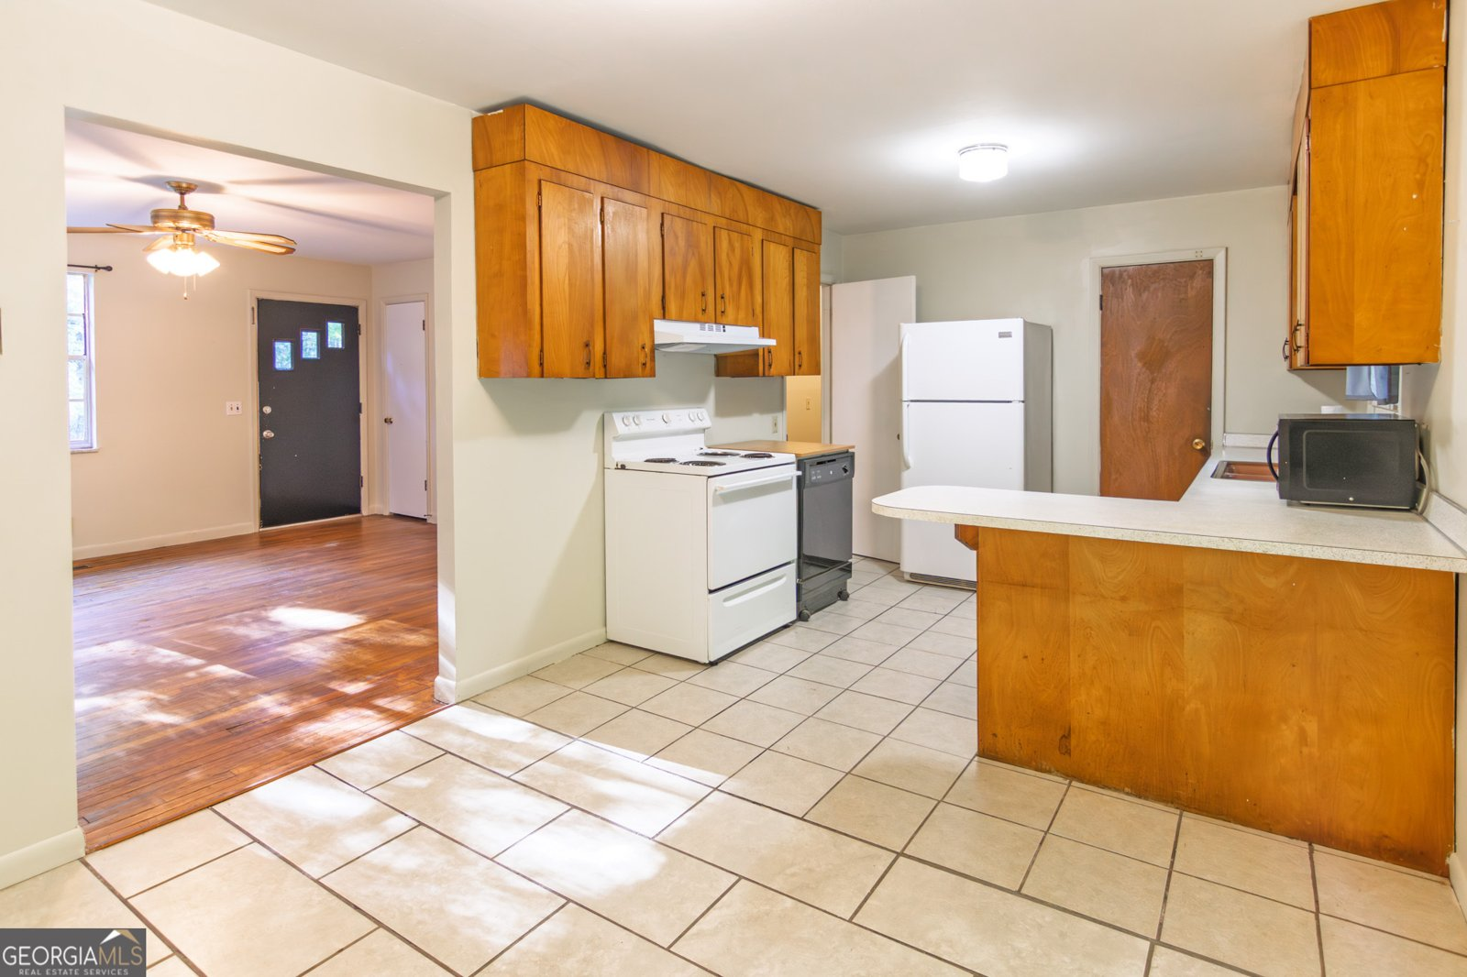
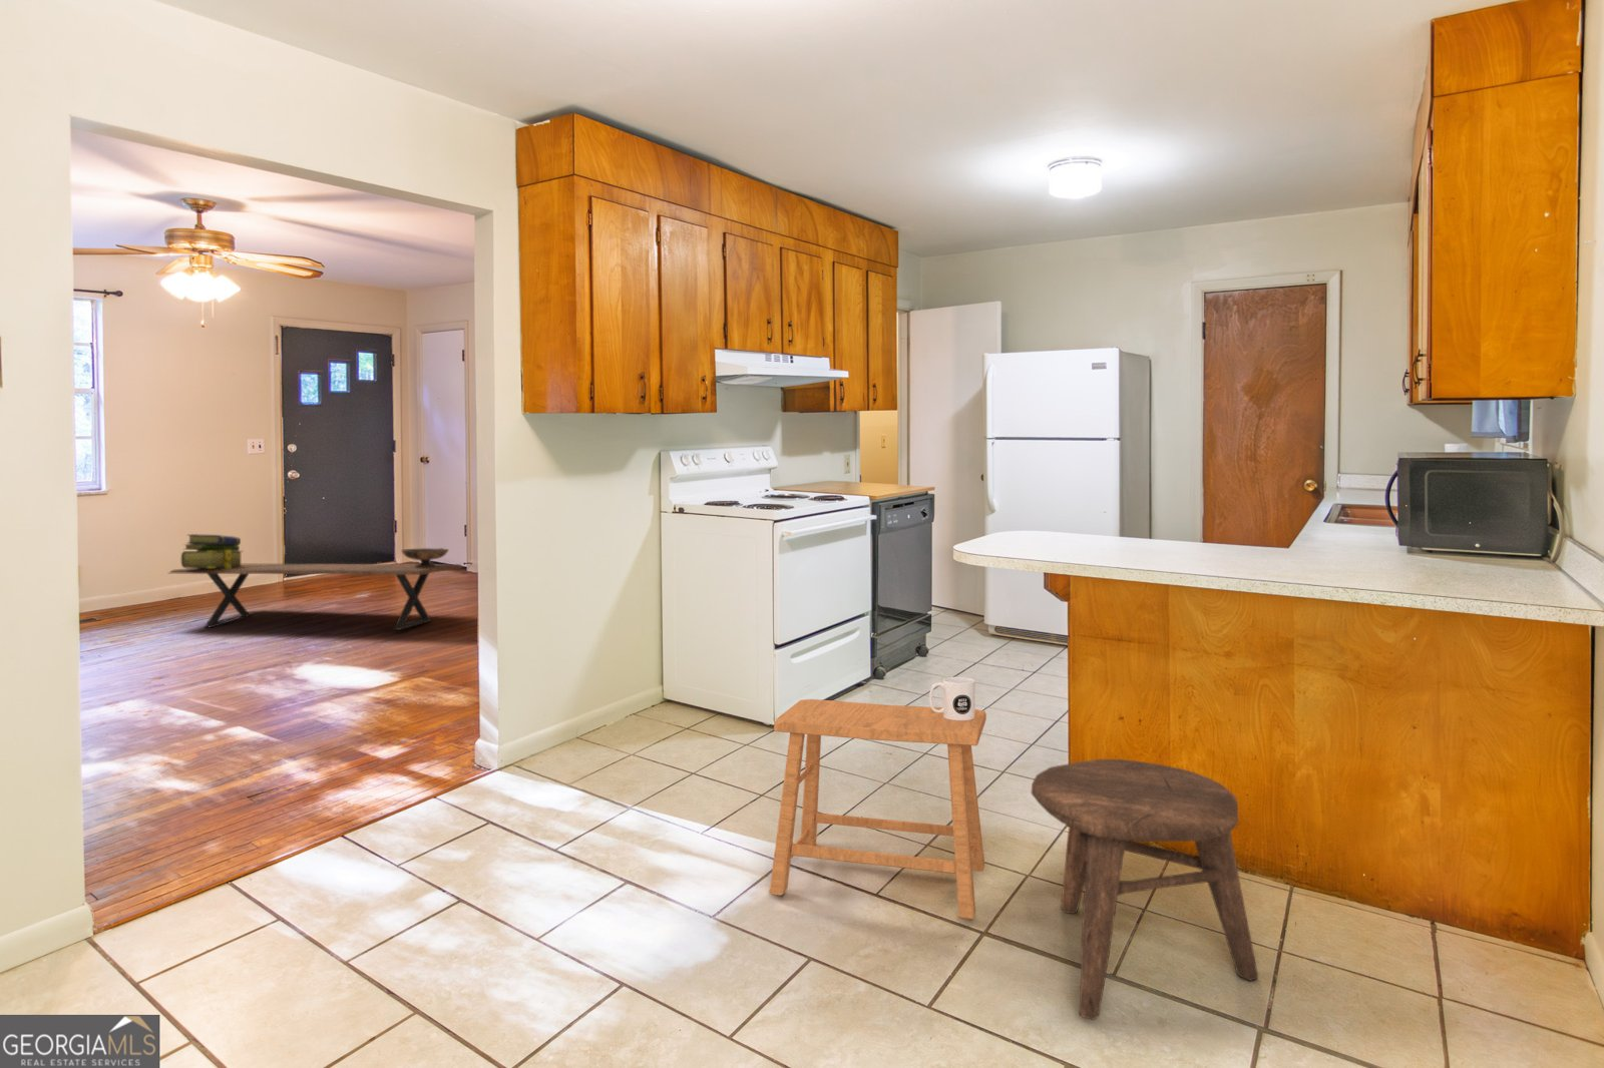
+ stack of books (212, 549)
+ stool (1142, 878)
+ decorative bowl (425, 557)
+ stool (879, 819)
+ mug (952, 697)
+ coffee table (321, 573)
